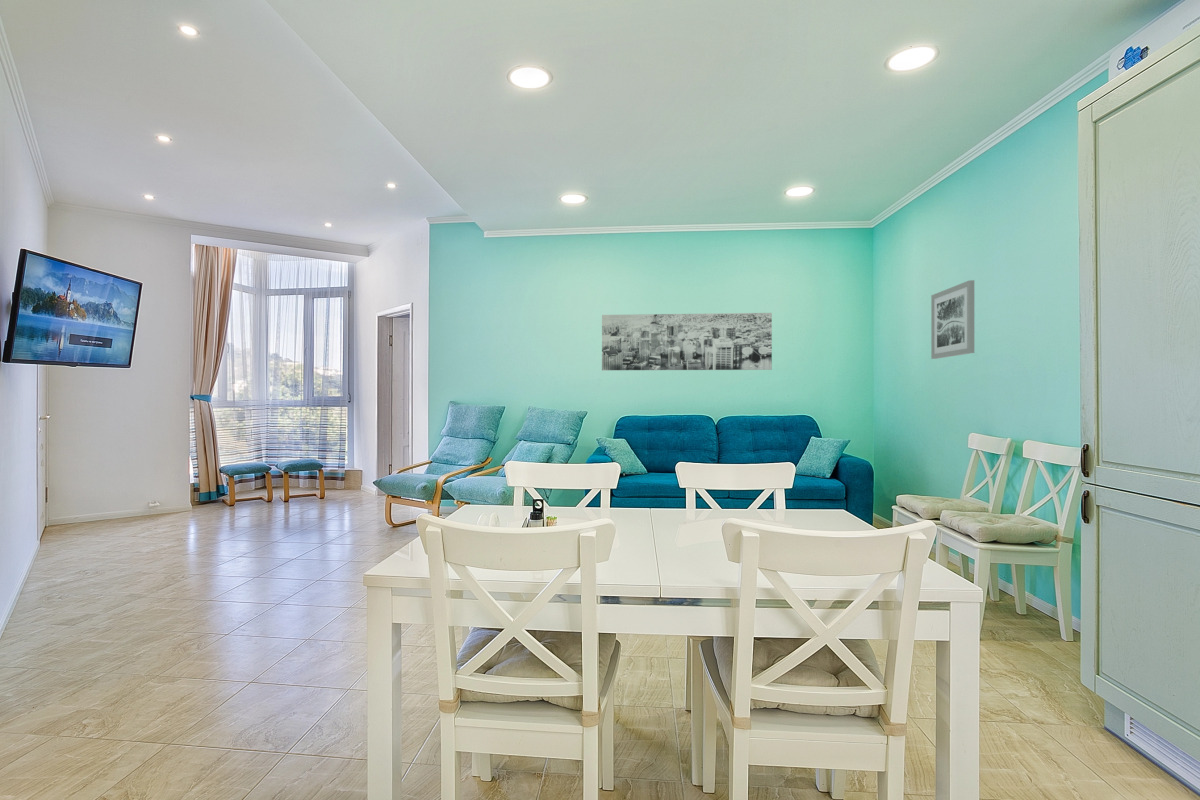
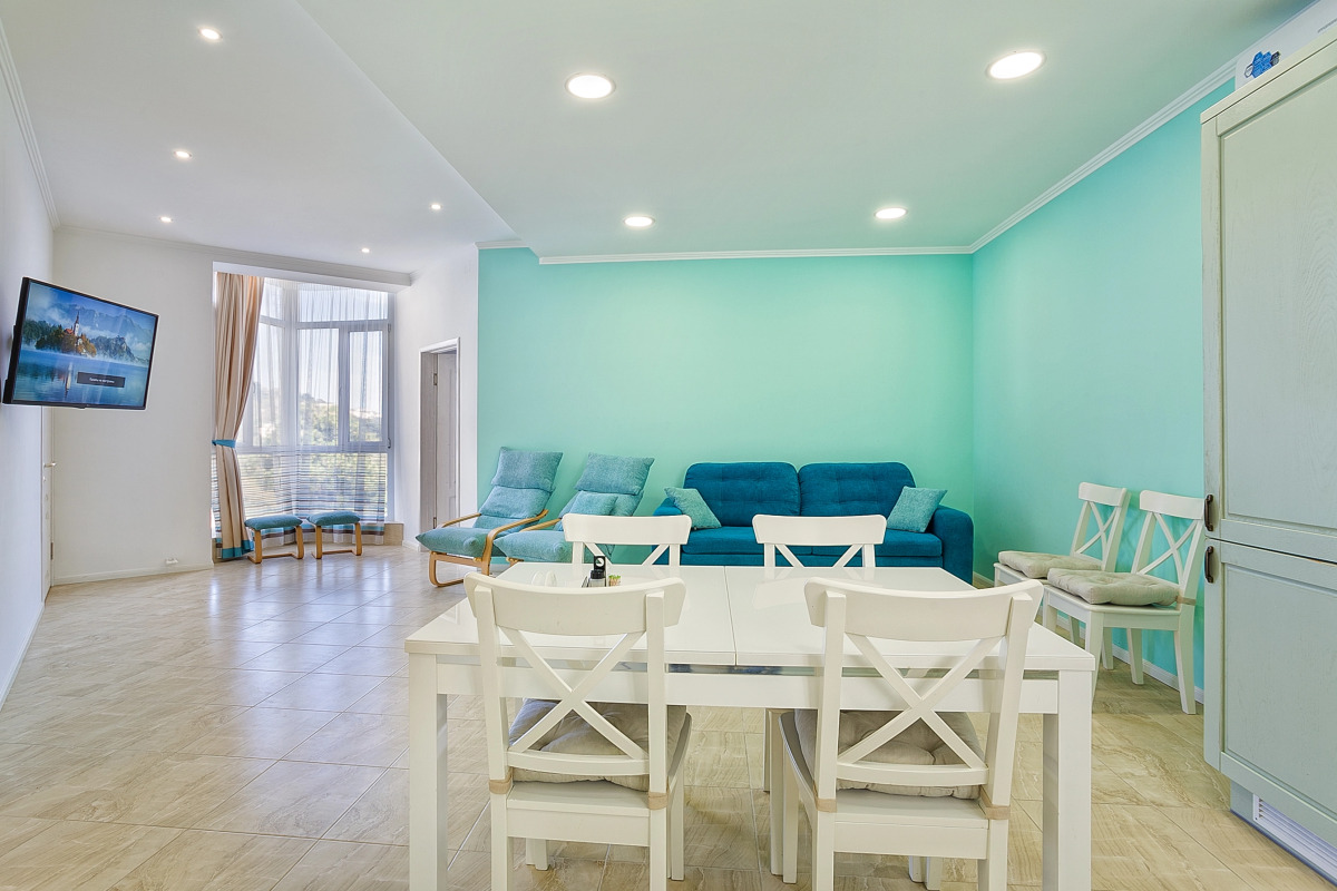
- wall art (685, 342)
- wall art (951, 322)
